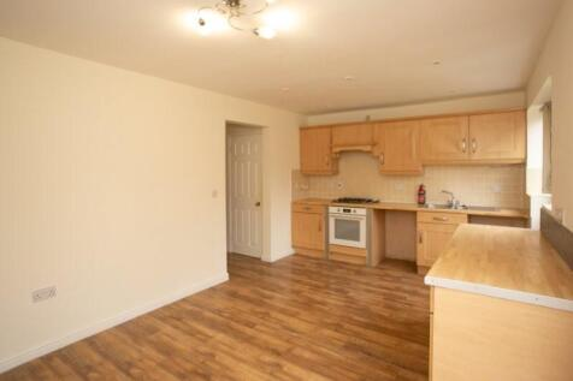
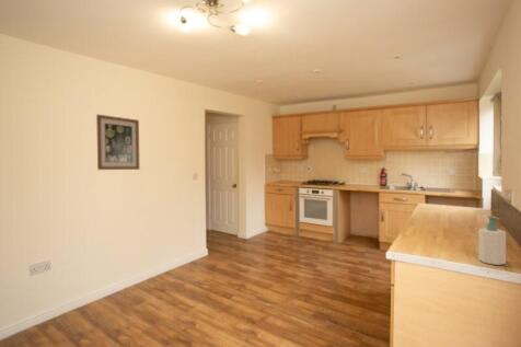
+ wall art (119, 143)
+ soap bottle (491, 239)
